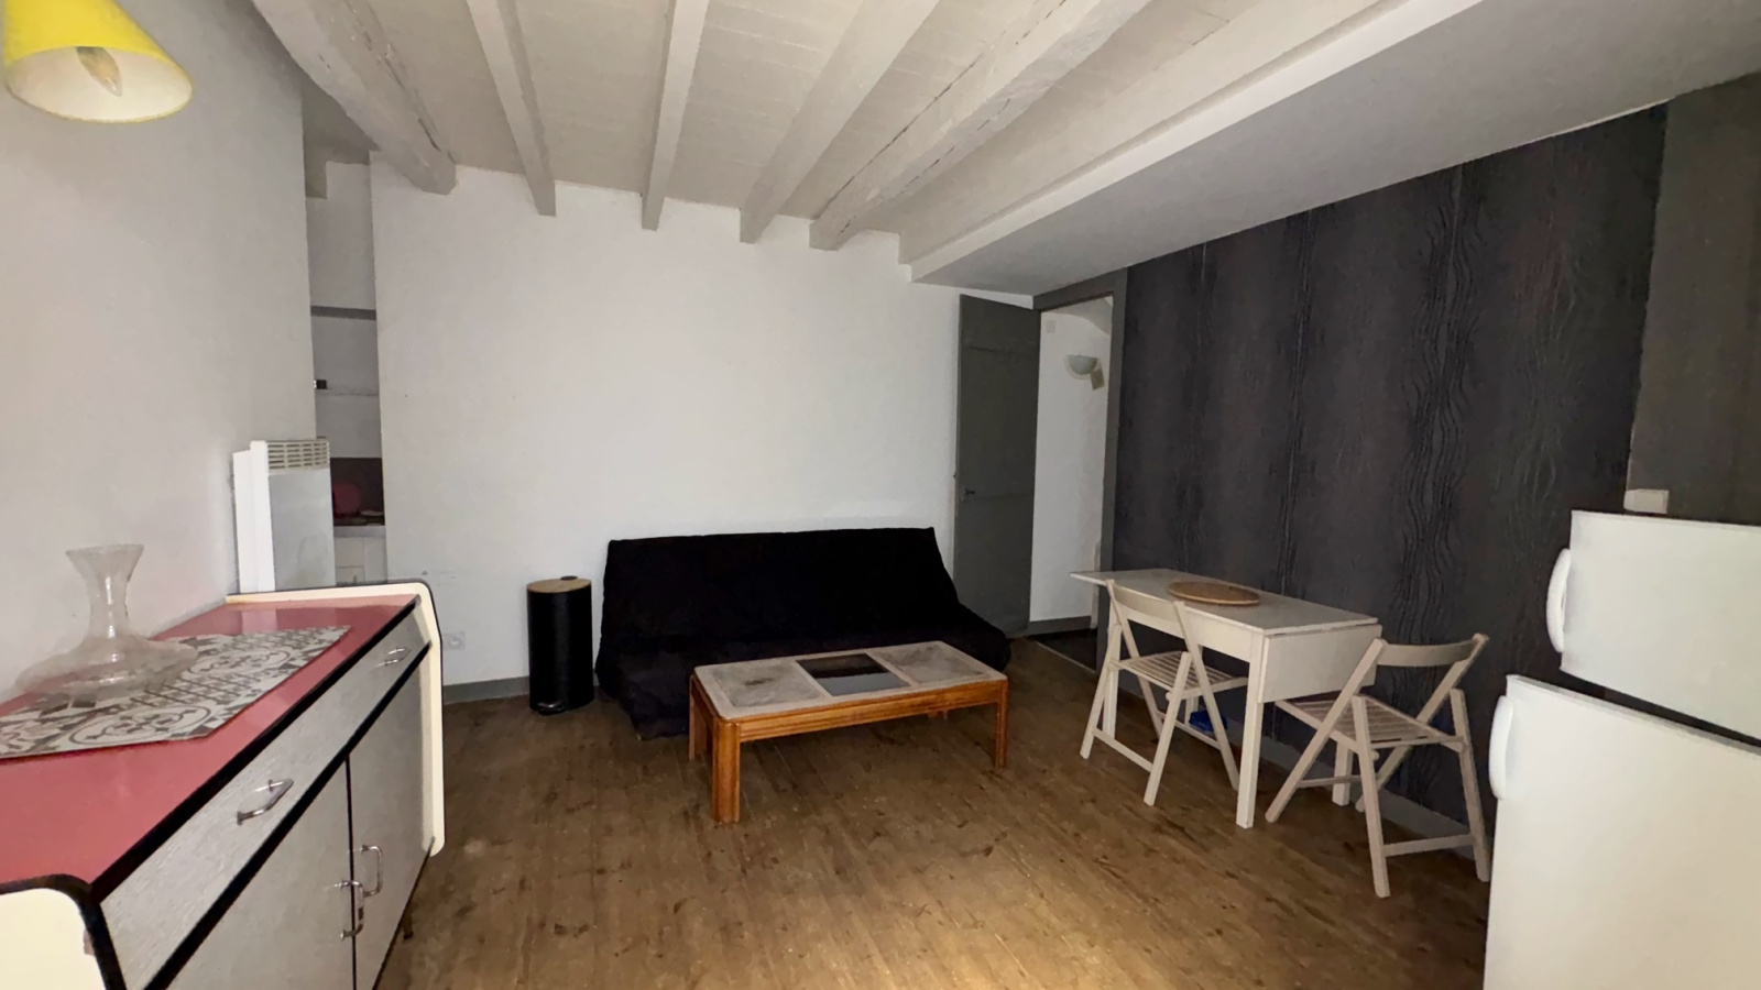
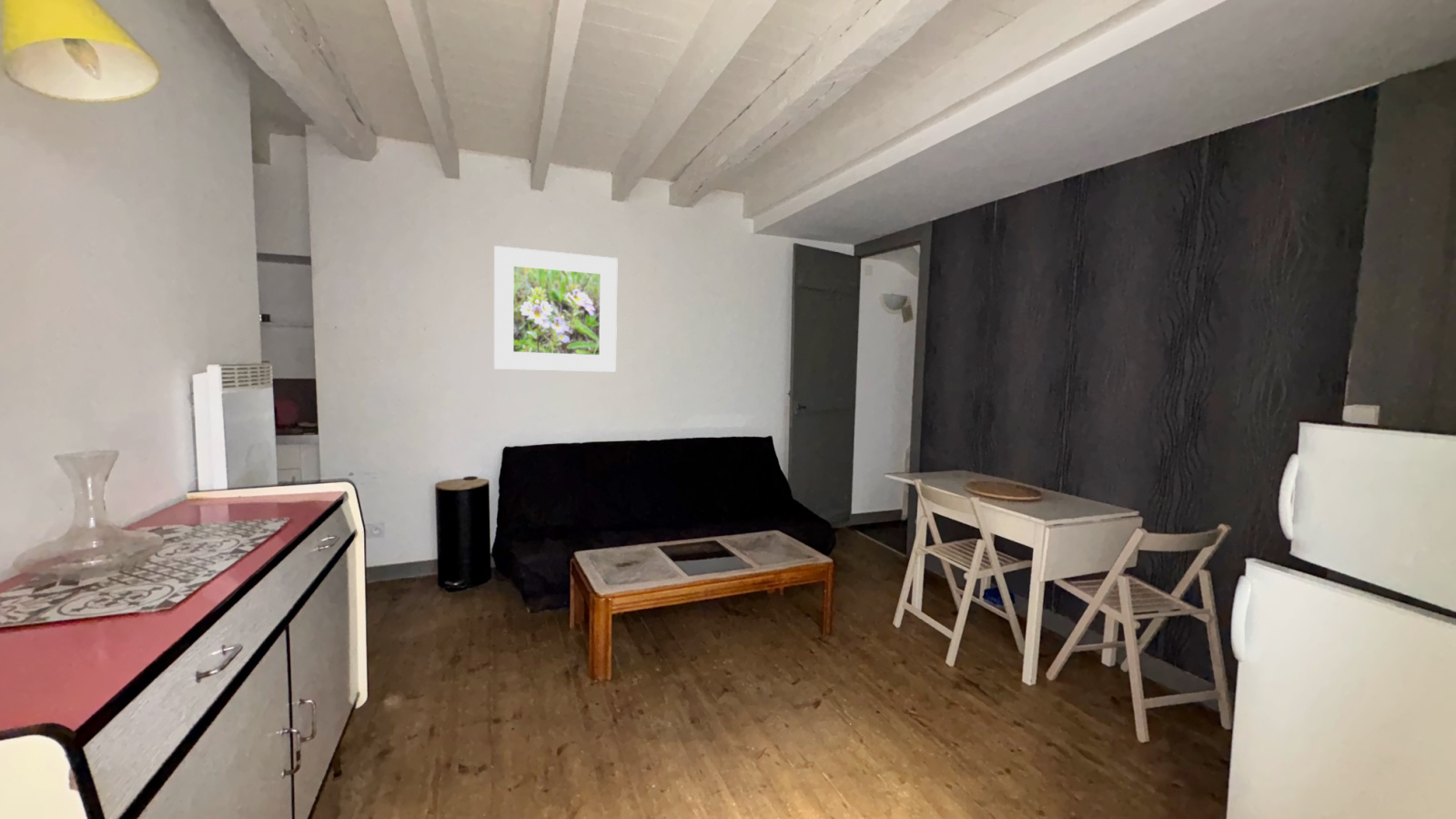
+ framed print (557, 311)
